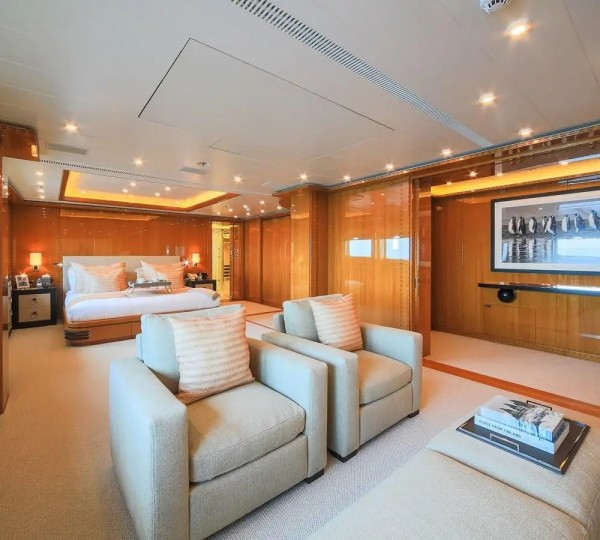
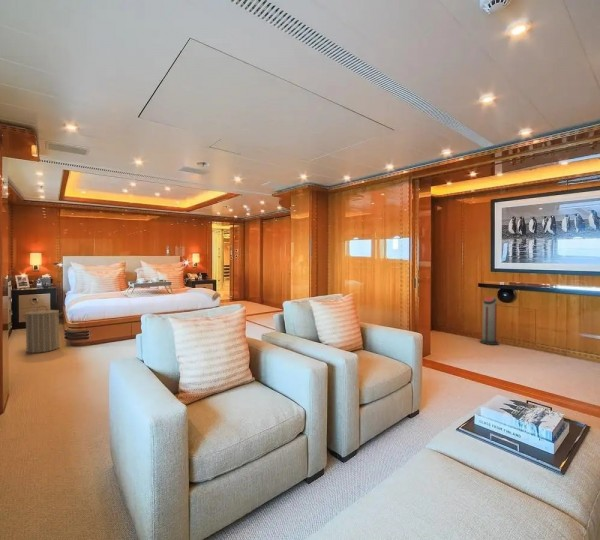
+ laundry hamper (42, 327)
+ air purifier (489, 319)
